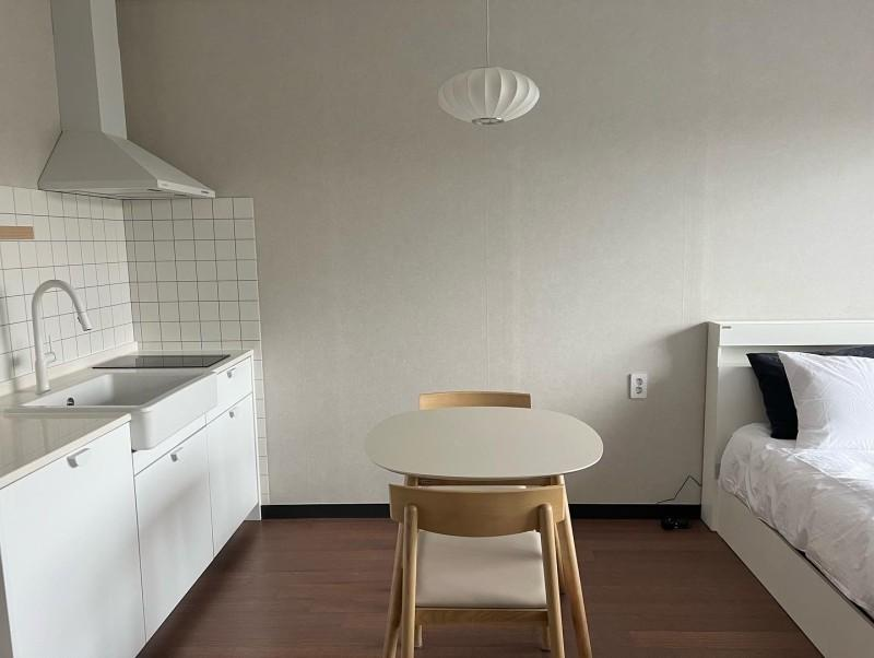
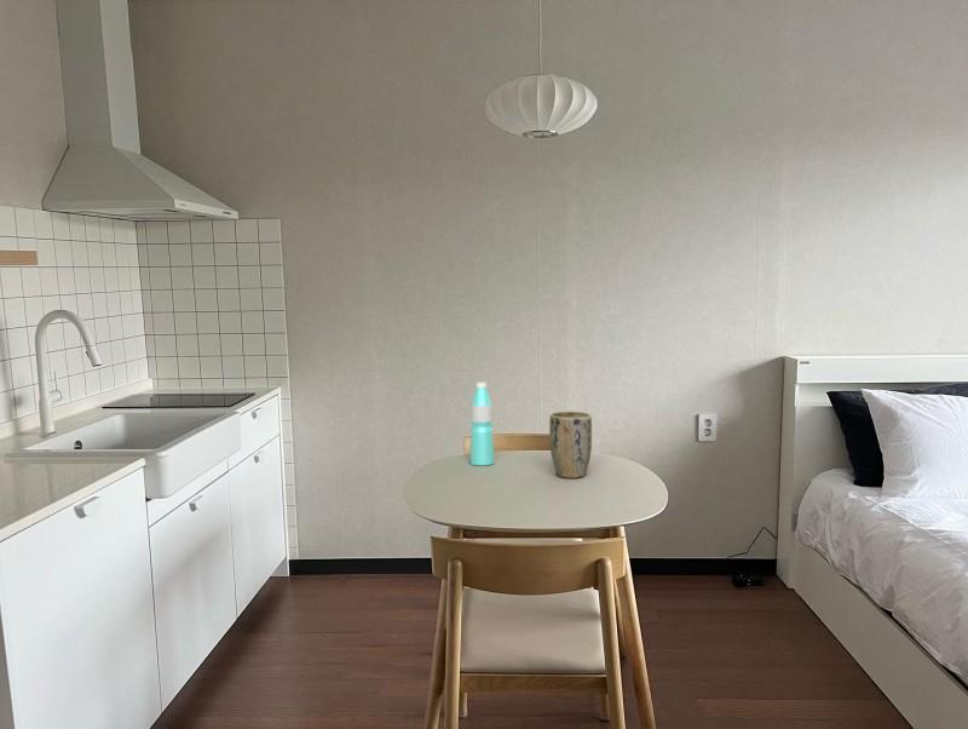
+ plant pot (570, 444)
+ water bottle (482, 423)
